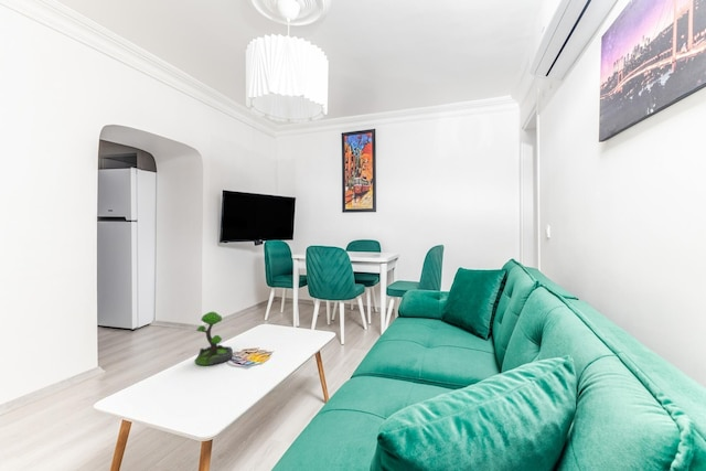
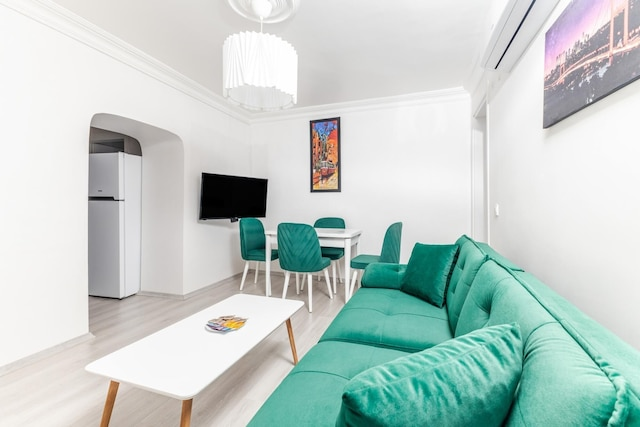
- plant (215, 335)
